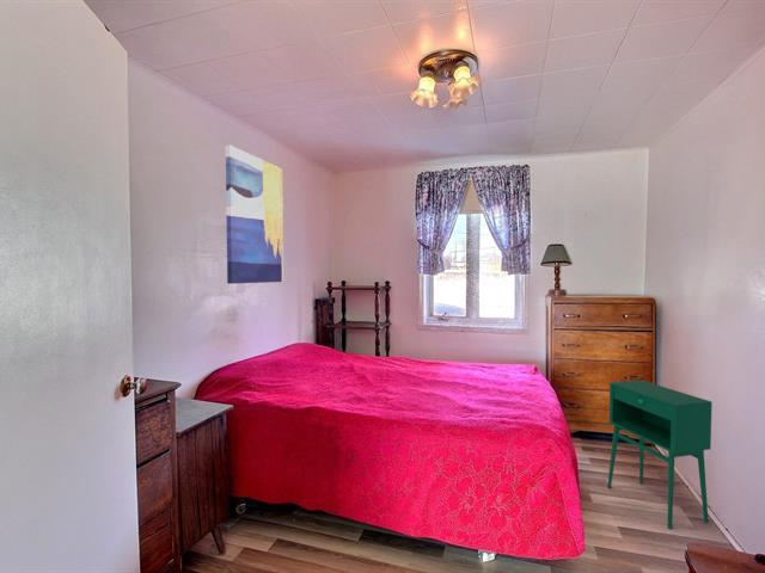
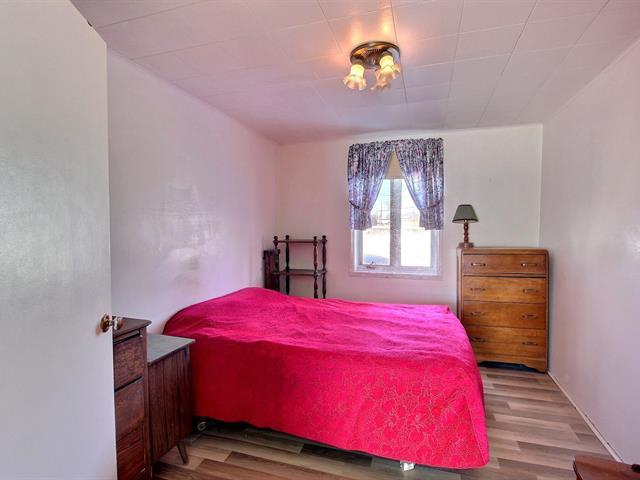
- wall art (257, 221)
- storage cabinet (655, 444)
